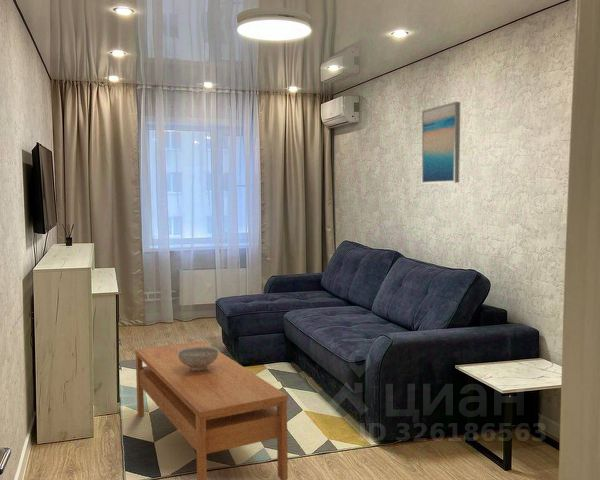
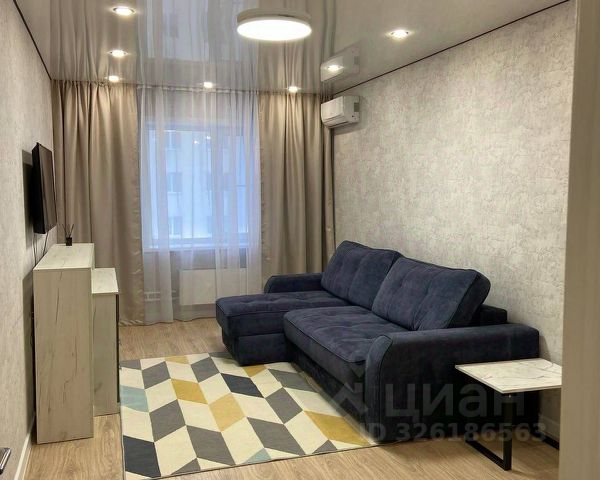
- wall art (439, 145)
- coffee table (201, 406)
- decorative bowl (198, 359)
